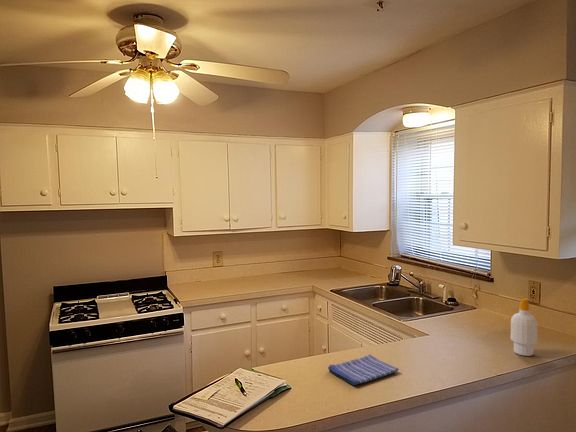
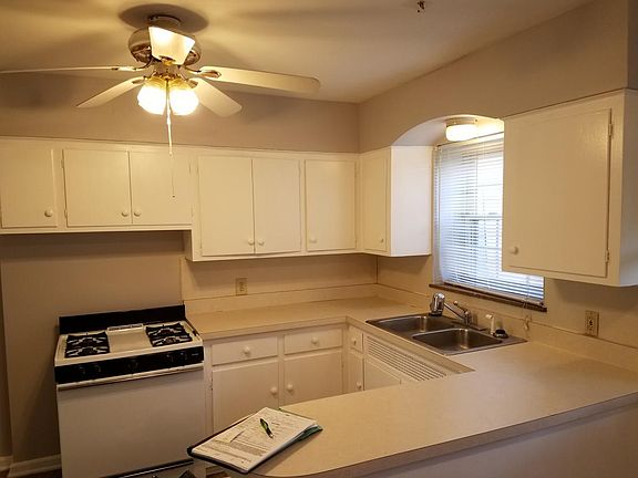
- soap bottle (523, 326)
- dish towel (362, 368)
